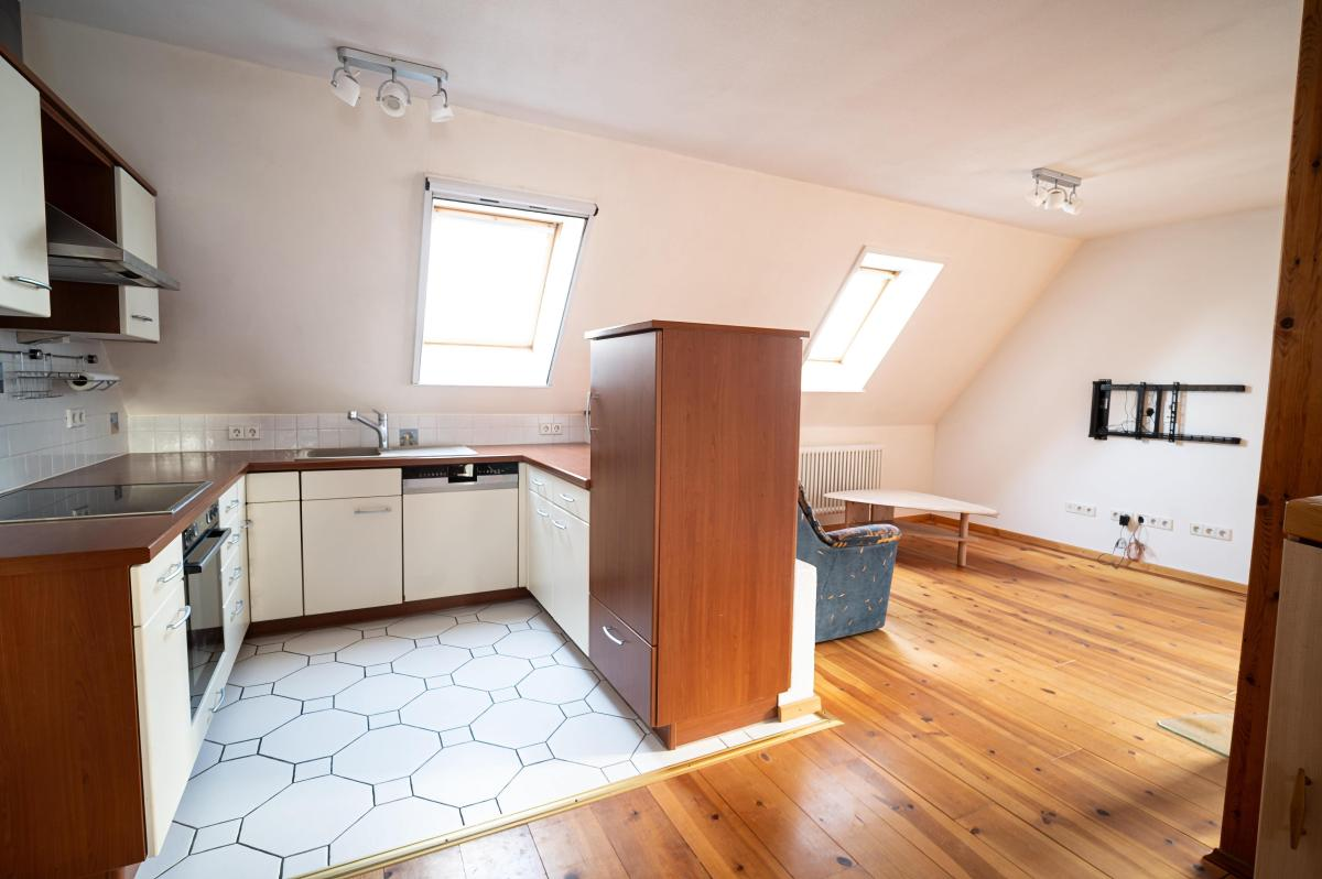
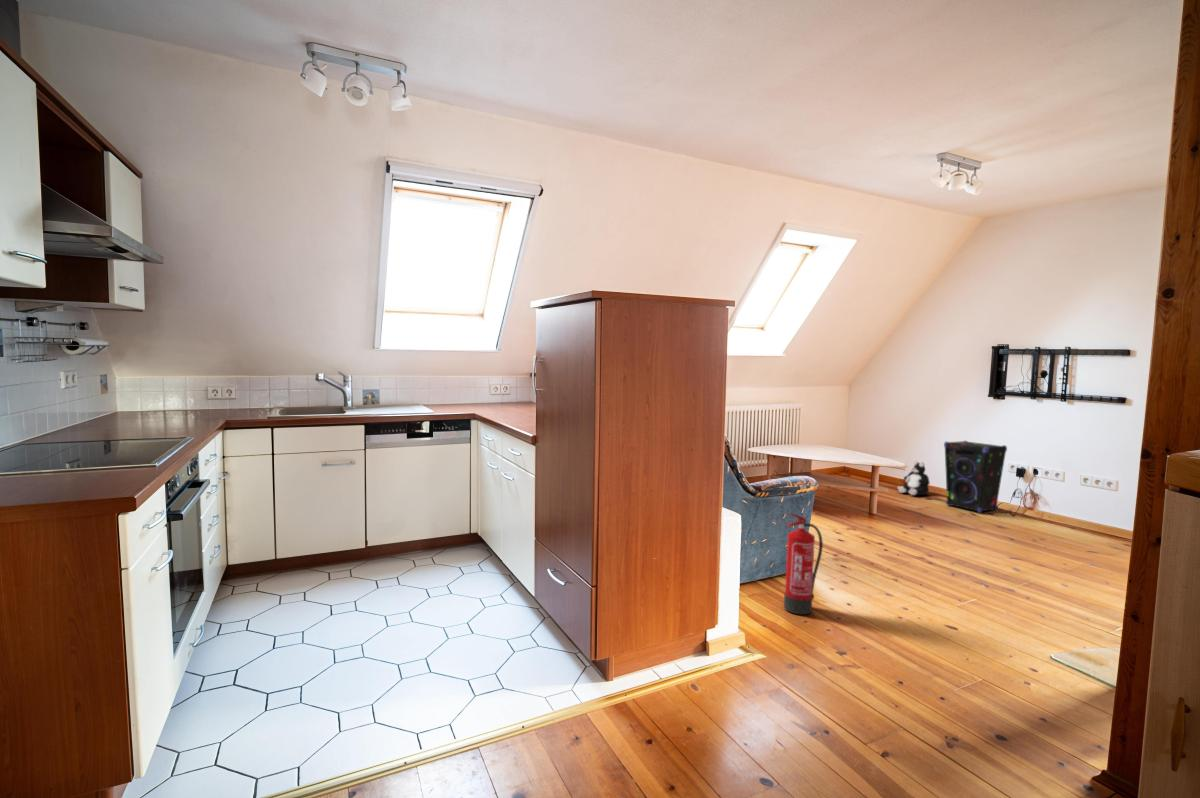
+ fire extinguisher (803, 560)
+ plush toy (915, 477)
+ speaker (973, 475)
